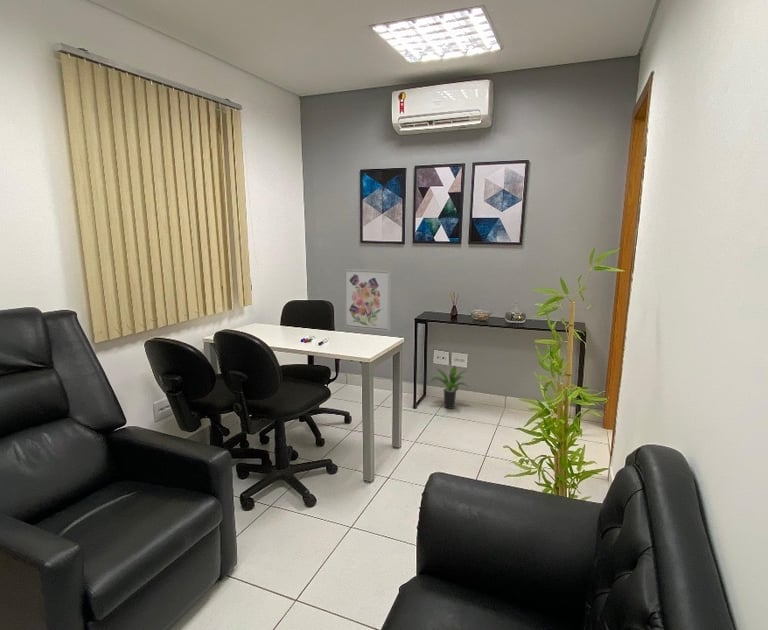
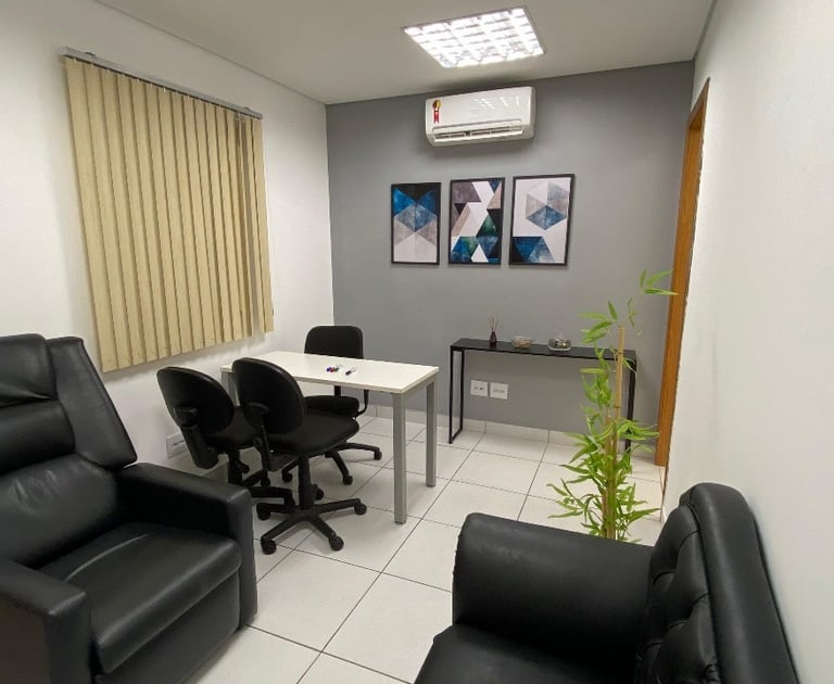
- wall art (367, 299)
- potted plant (449, 387)
